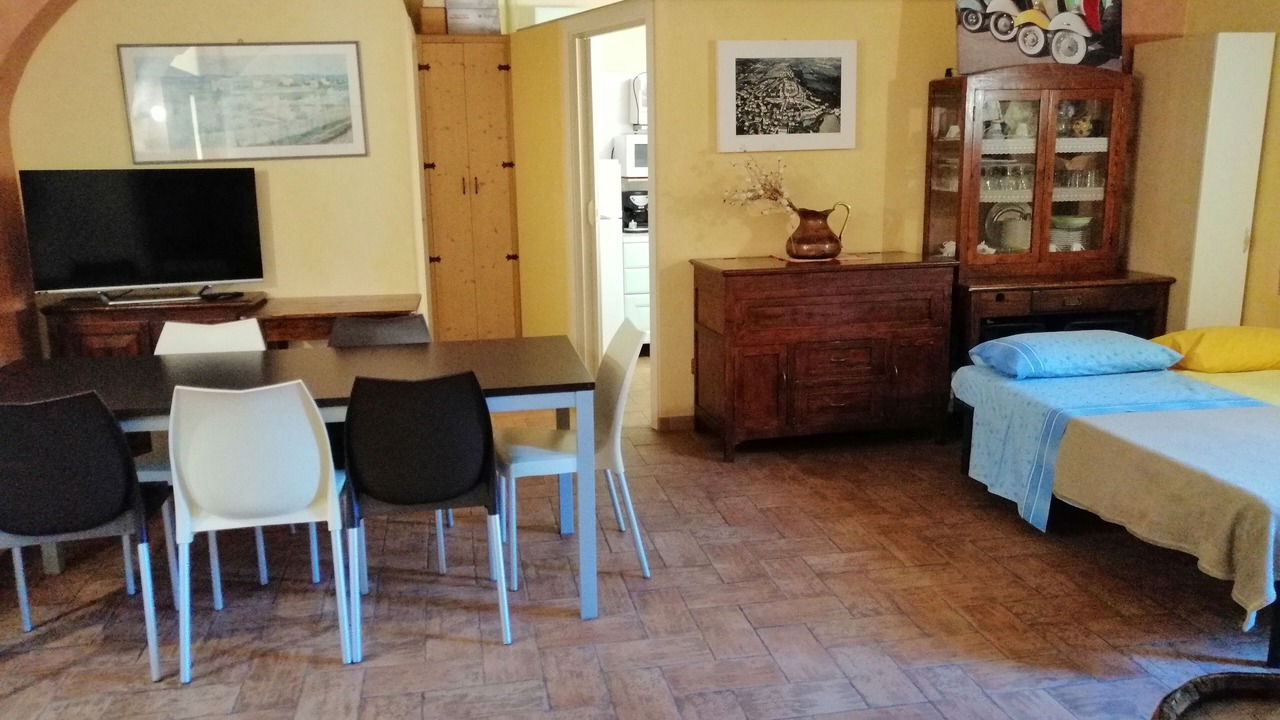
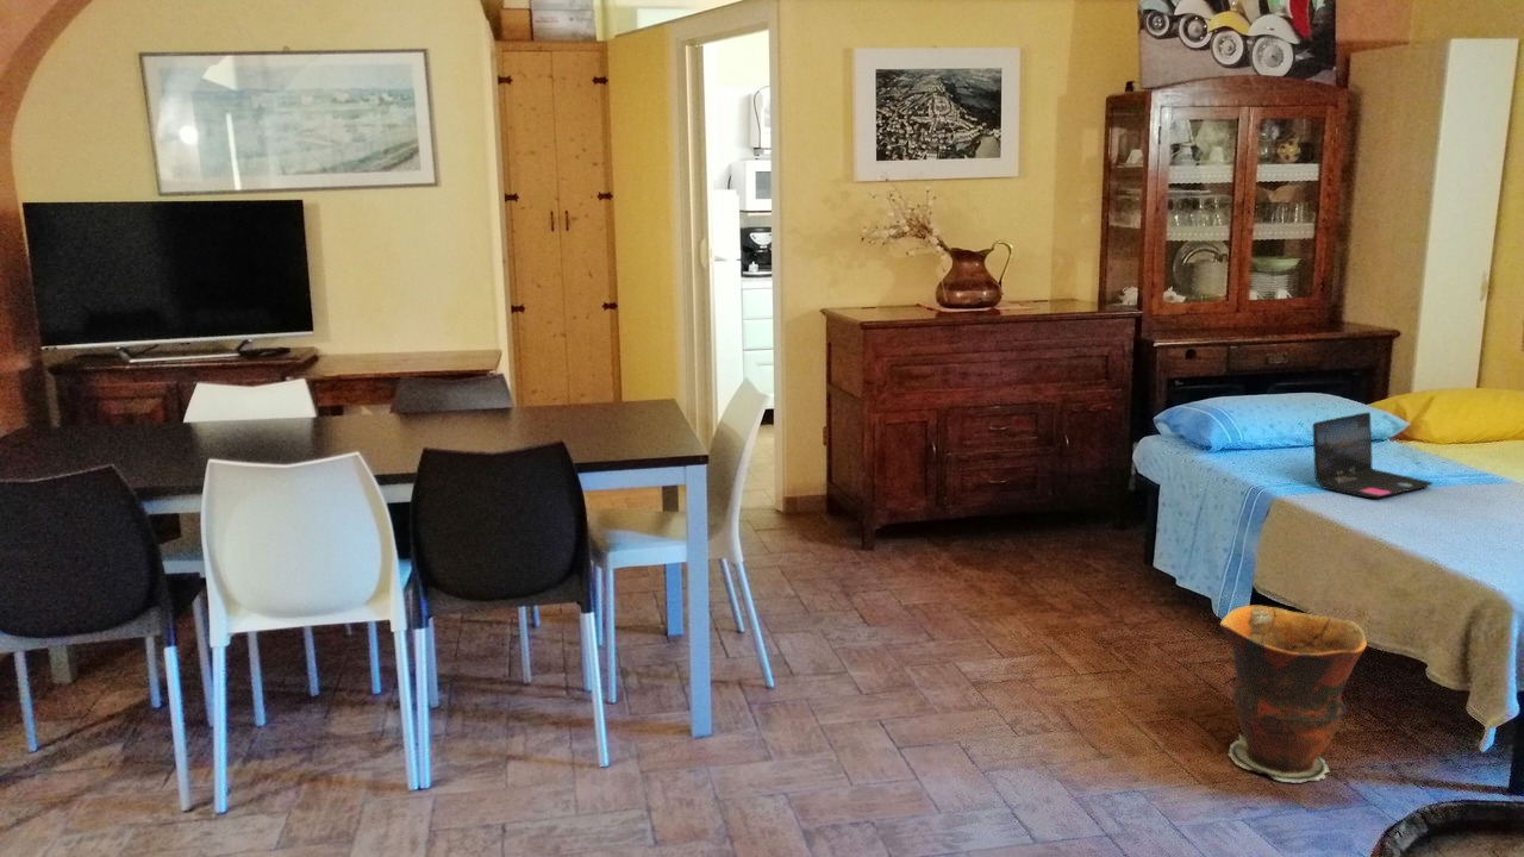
+ laptop (1370, 453)
+ bucket (1286, 693)
